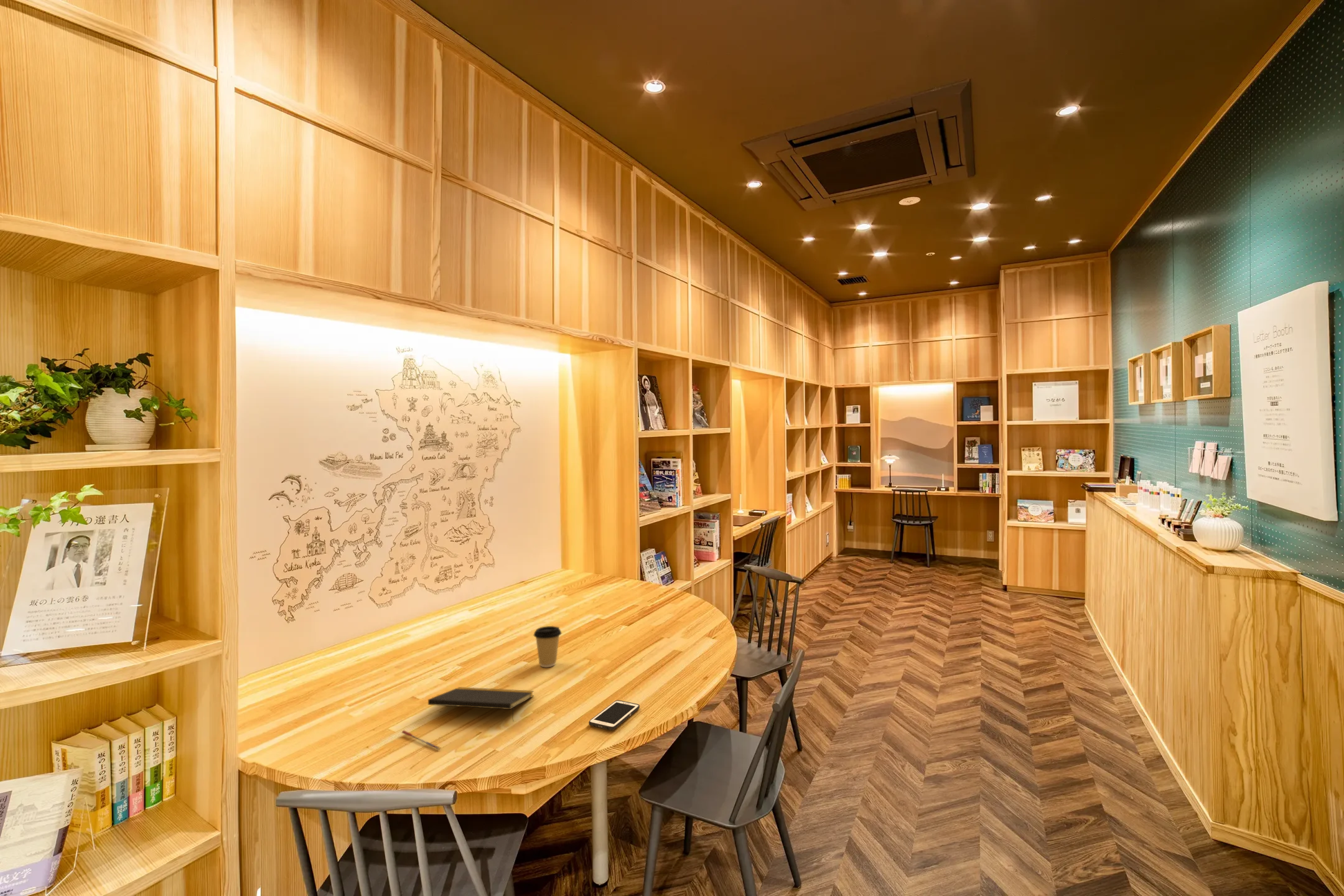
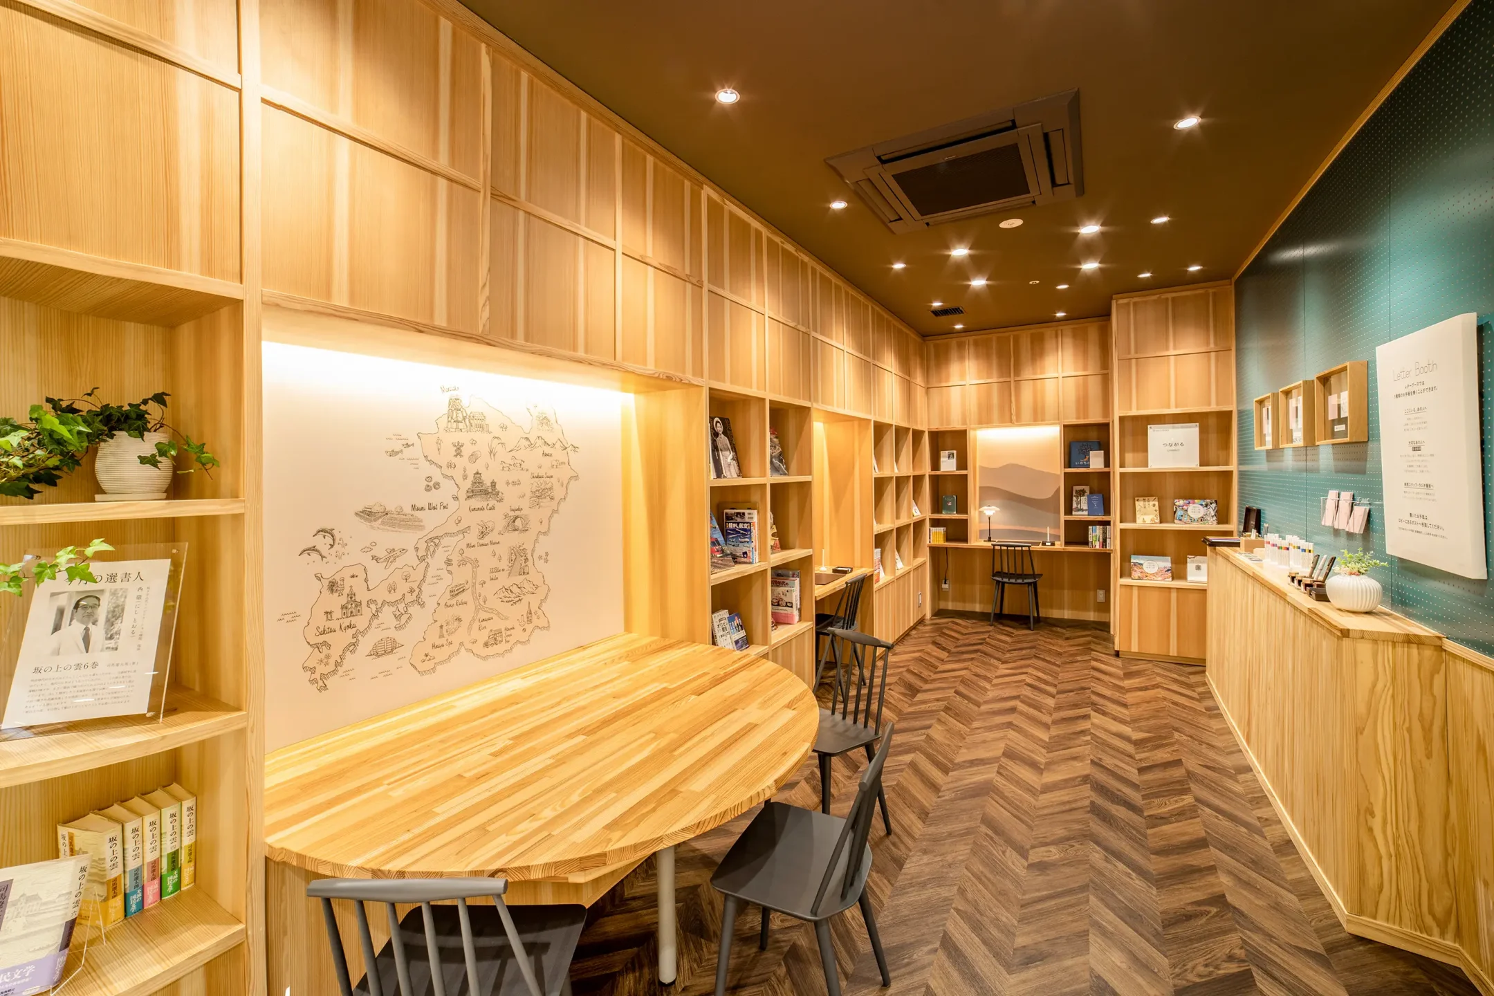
- cell phone (615, 714)
- notepad (483, 698)
- coffee cup (548, 646)
- pen (421, 739)
